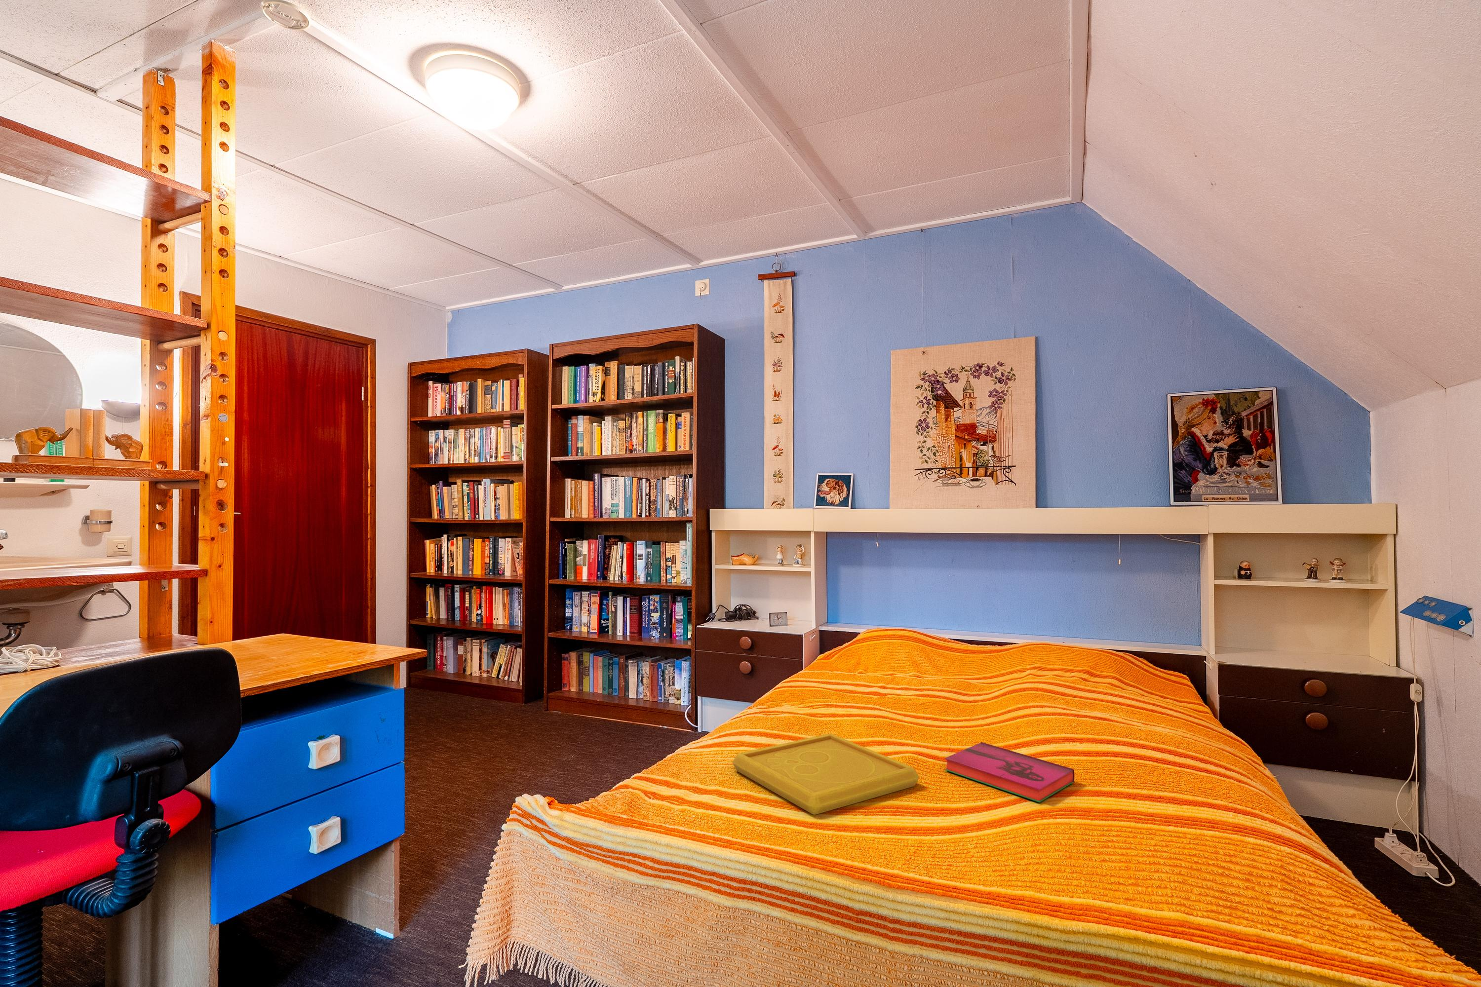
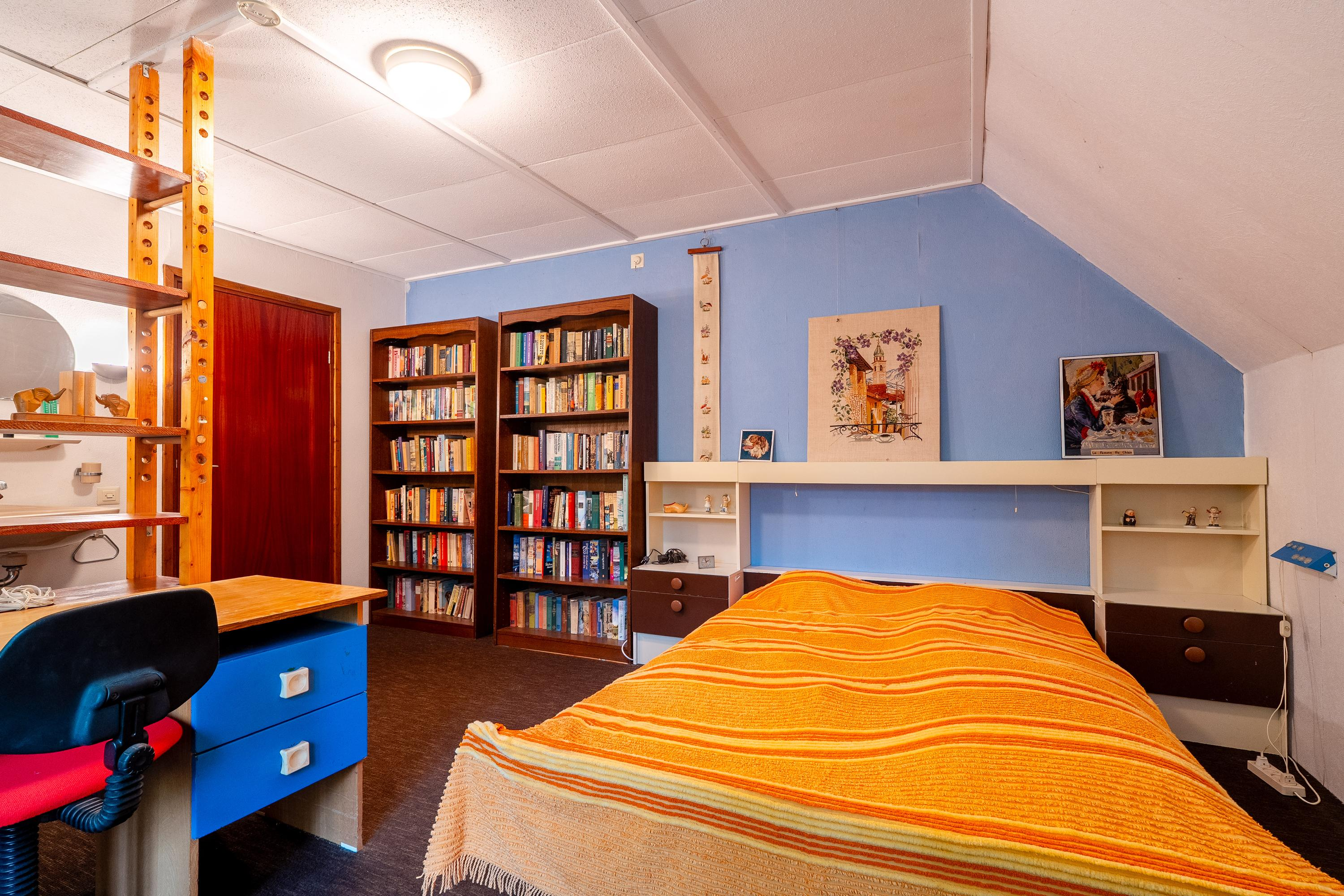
- serving tray (823, 769)
- hardback book (1008, 769)
